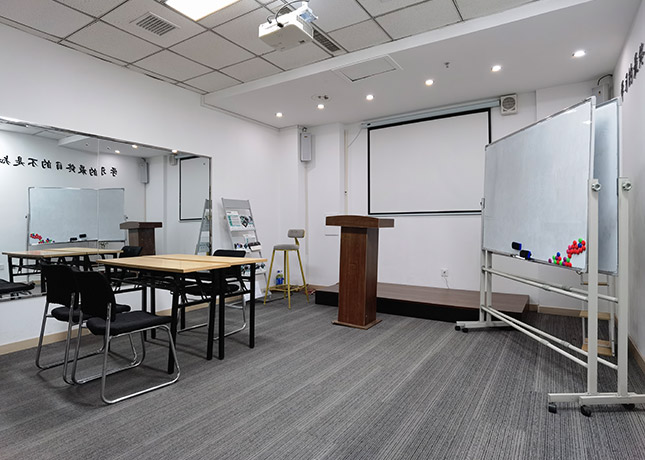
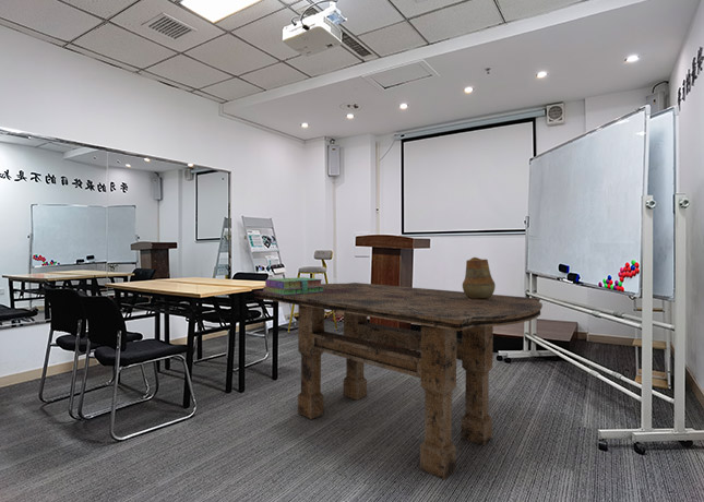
+ stack of books (294, 285)
+ dining table (387, 359)
+ pitcher (477, 277)
